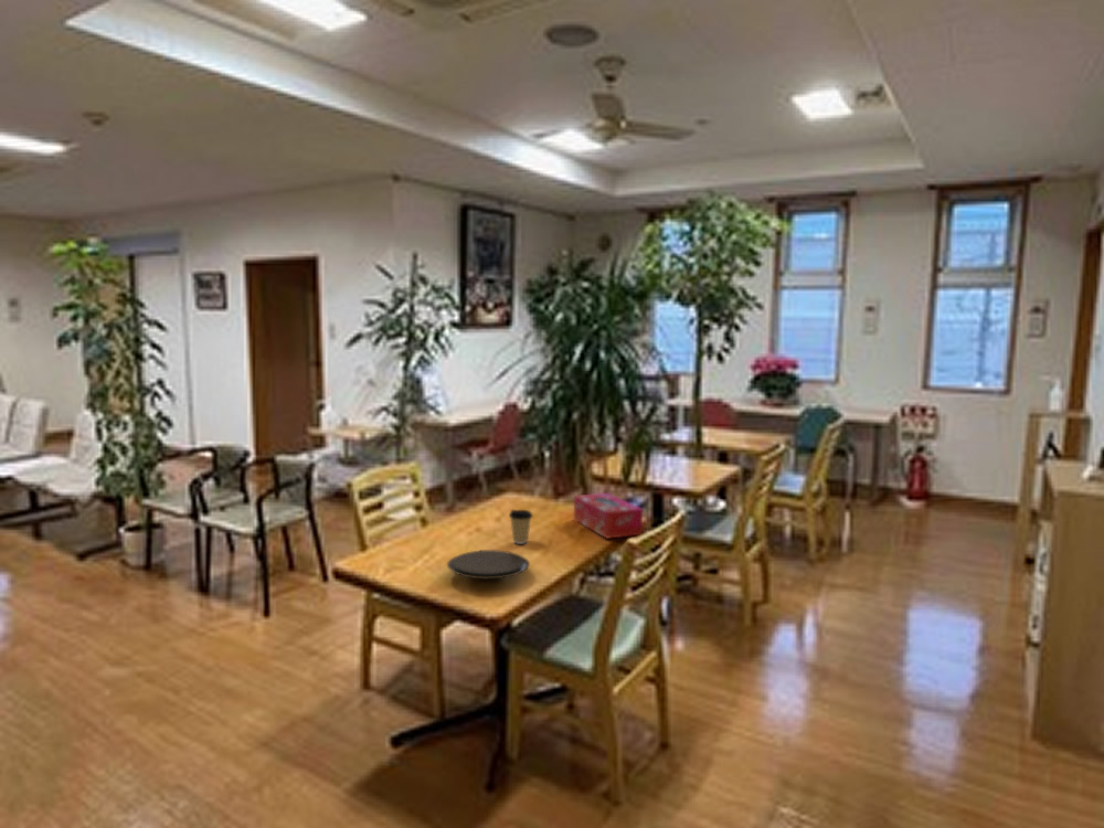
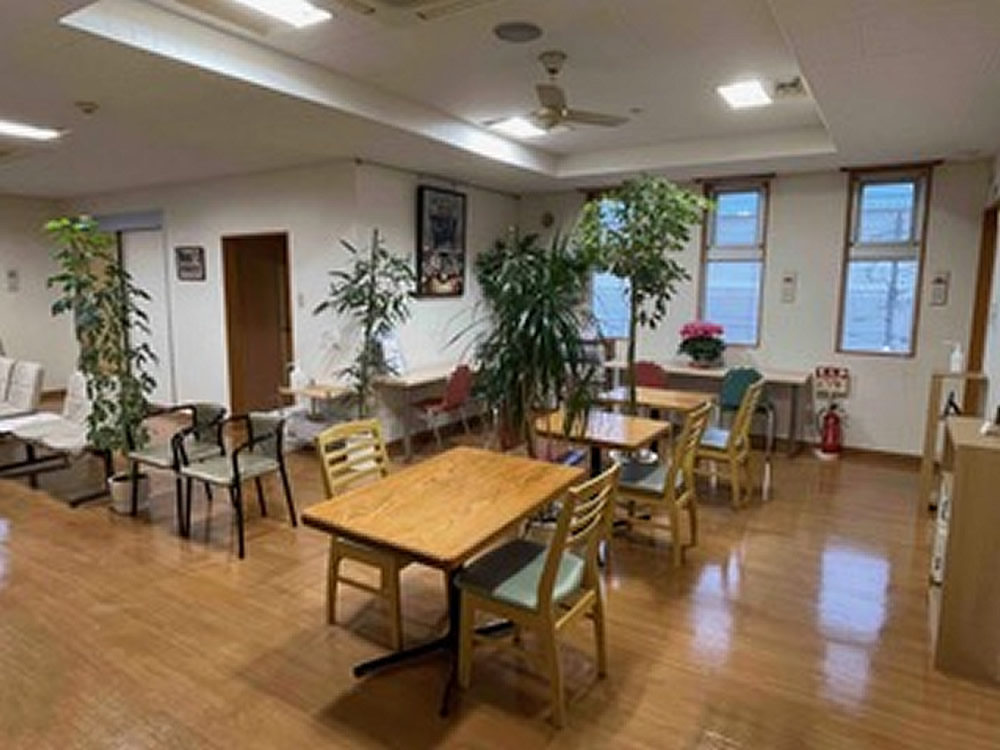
- tissue box (606, 514)
- plate (488, 569)
- coffee cup (520, 526)
